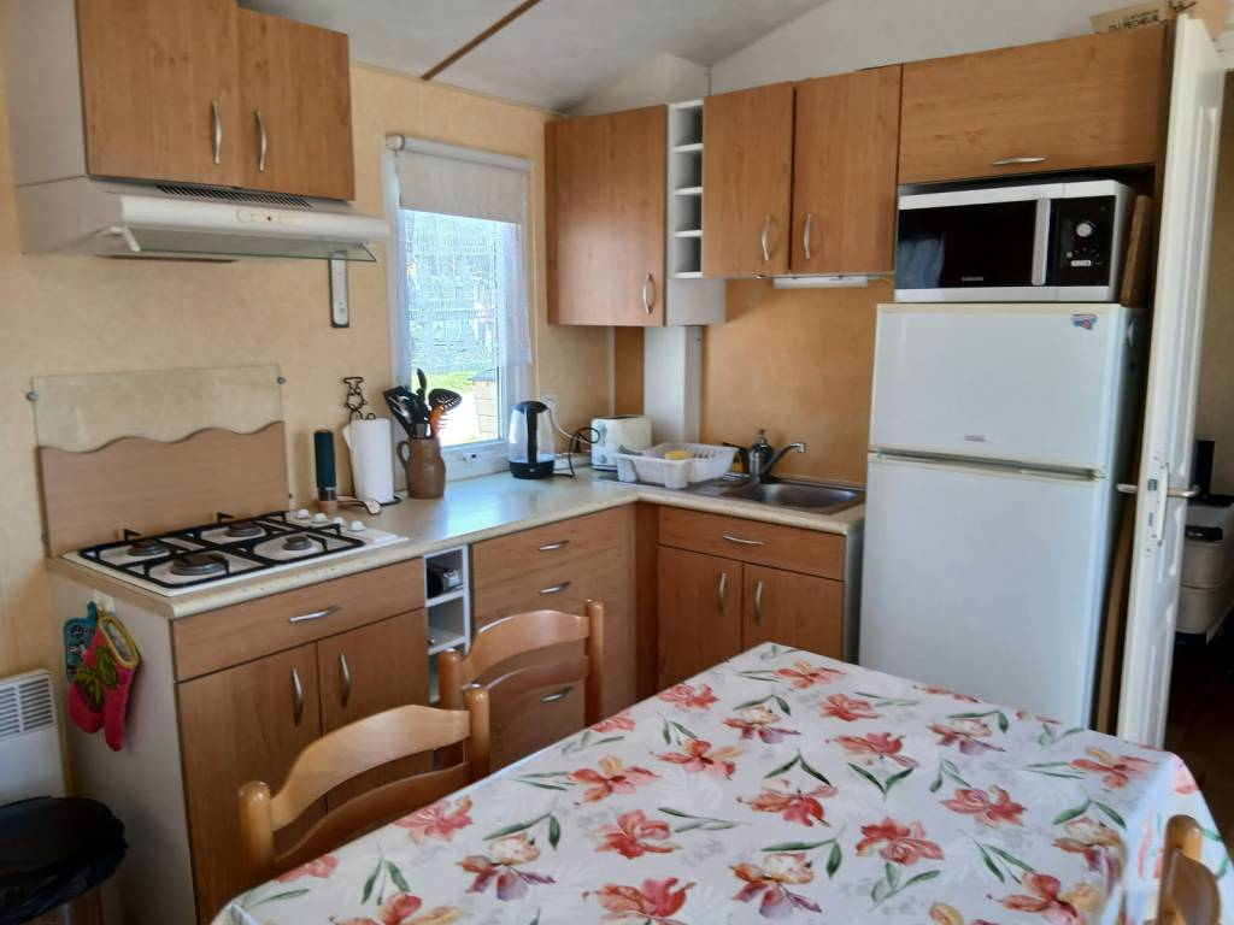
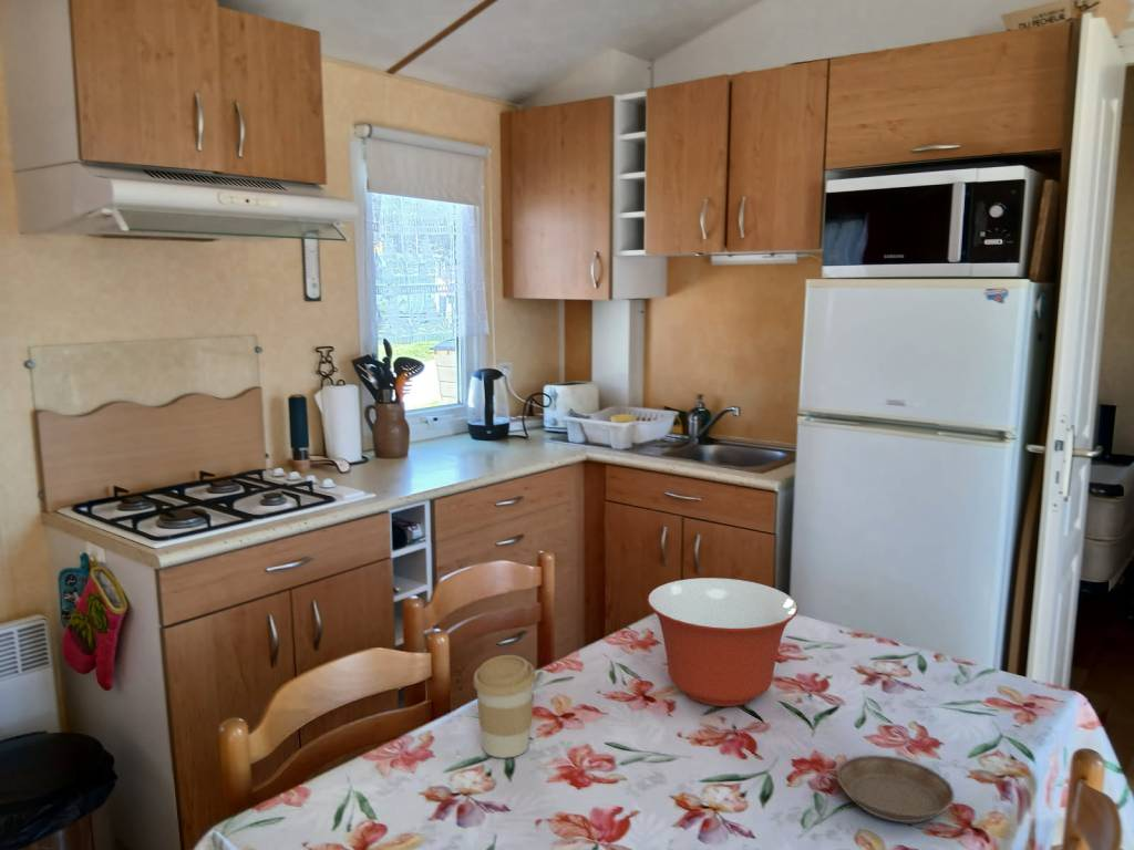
+ saucer (894, 791)
+ mixing bowl (720, 645)
+ coffee cup (505, 705)
